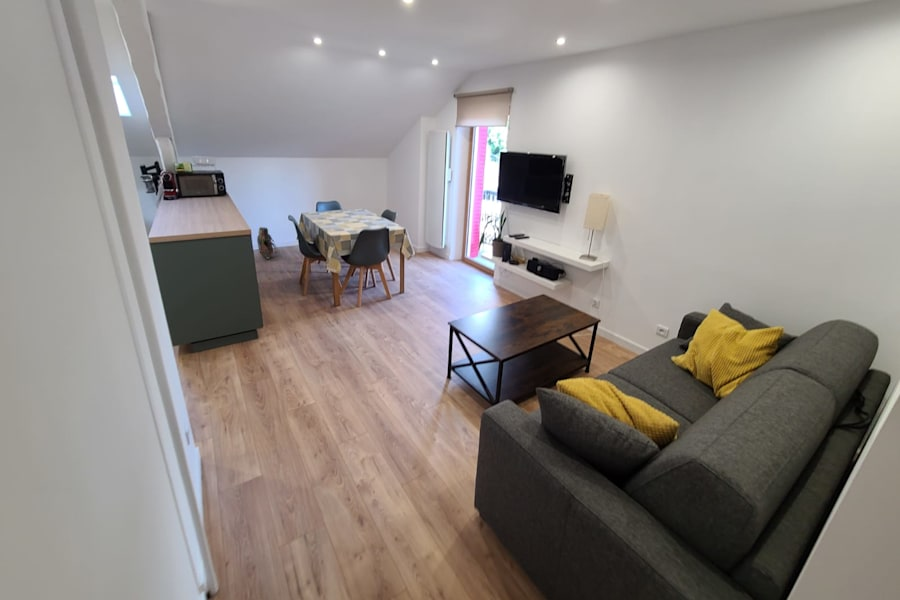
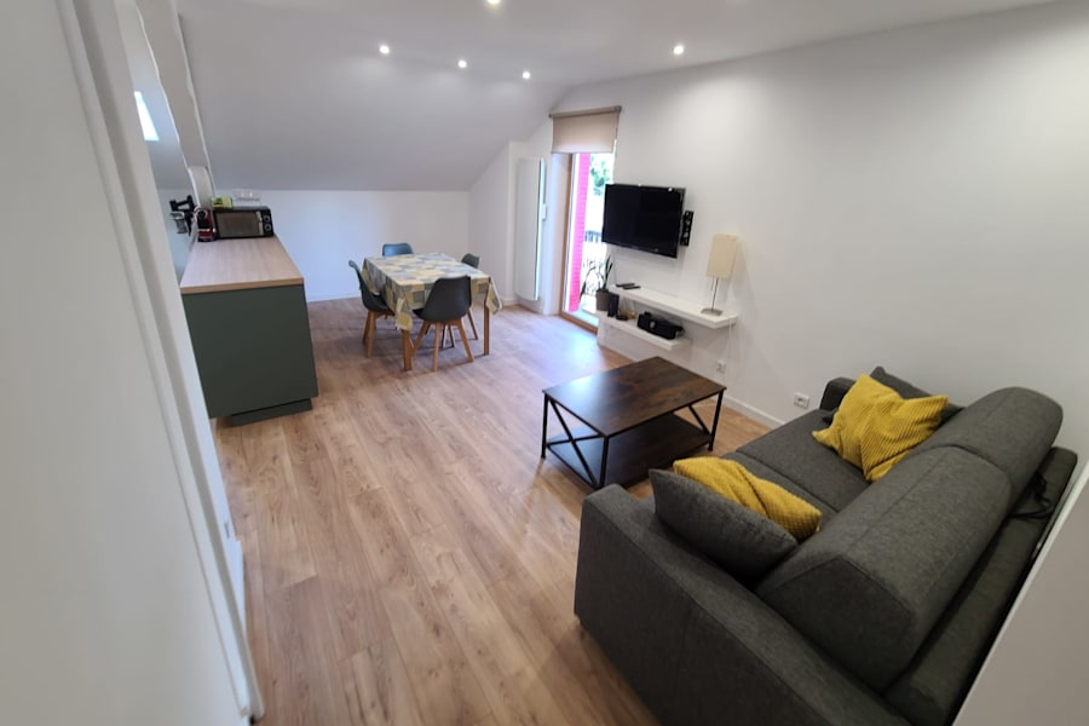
- backpack (268, 241)
